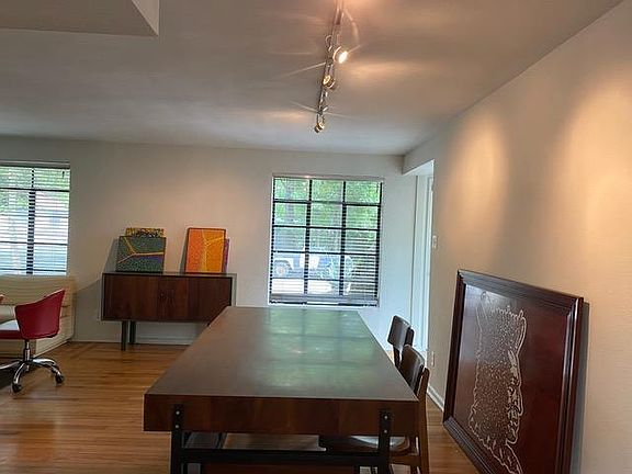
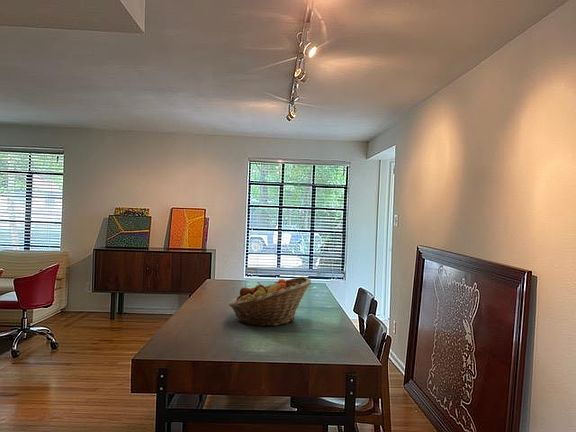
+ fruit basket (270, 298)
